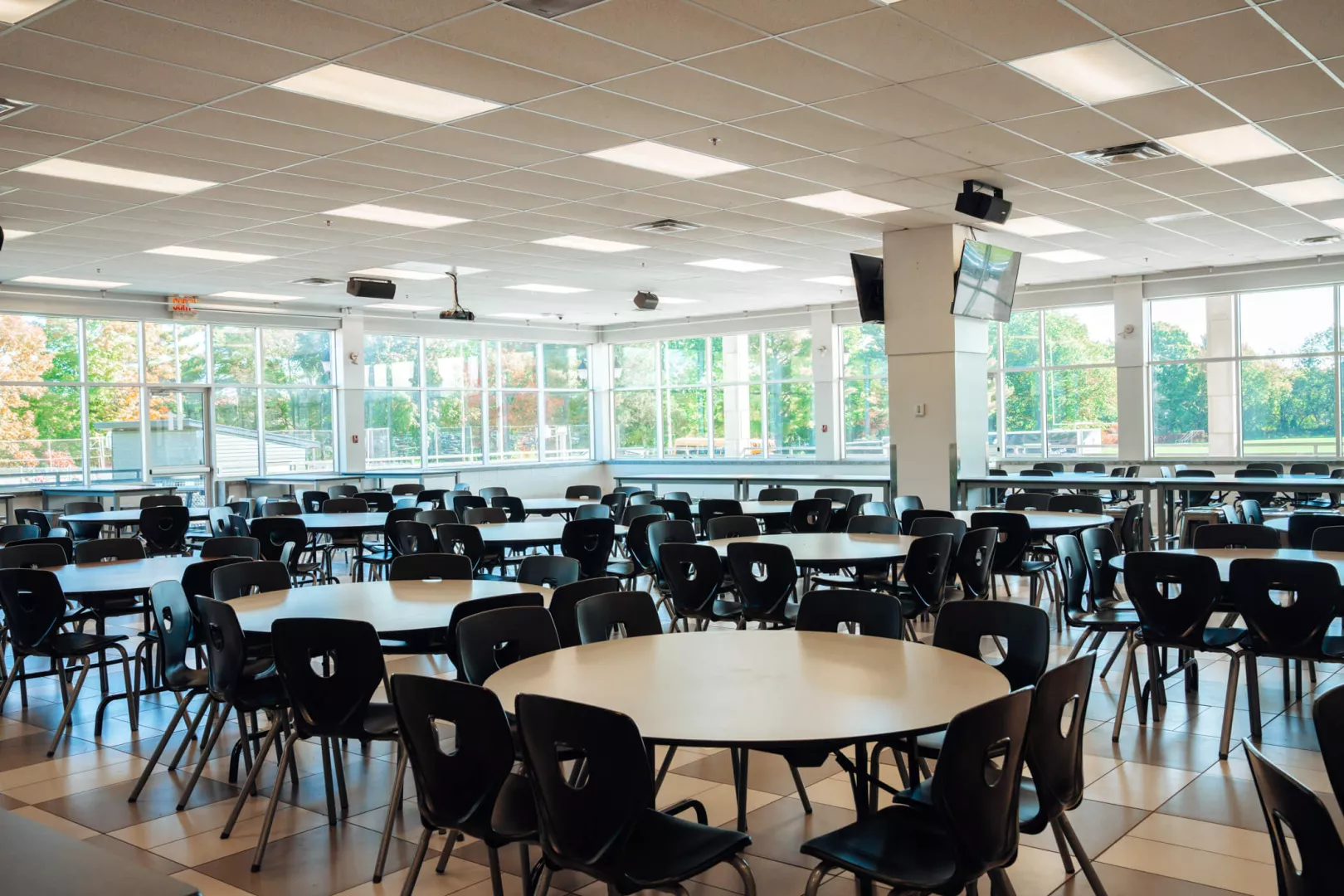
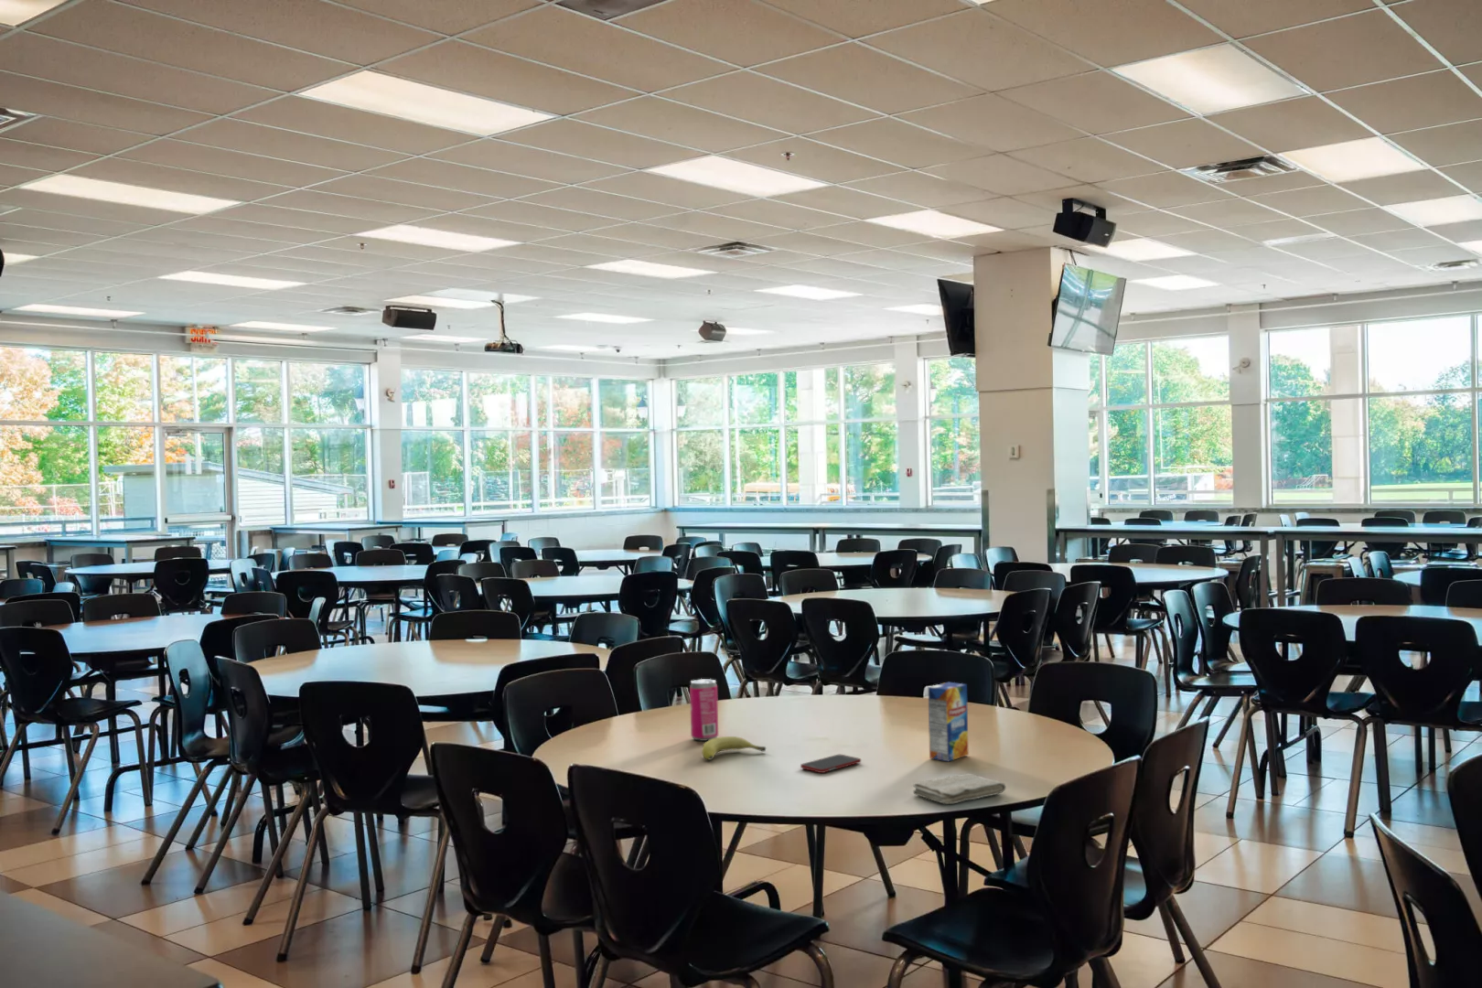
+ fruit (728, 745)
+ cell phone (830, 763)
+ juice box (947, 721)
+ washcloth (958, 786)
+ beverage can (704, 709)
